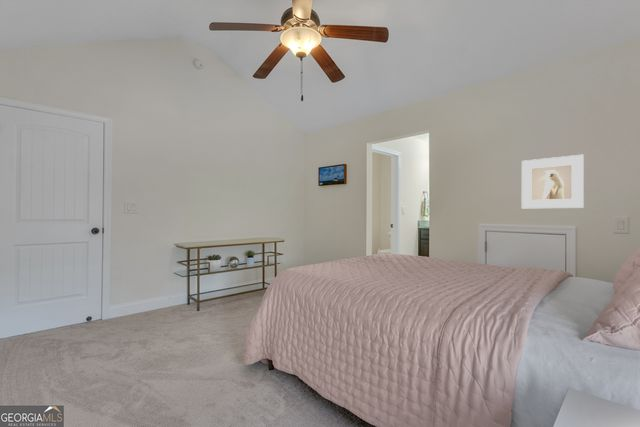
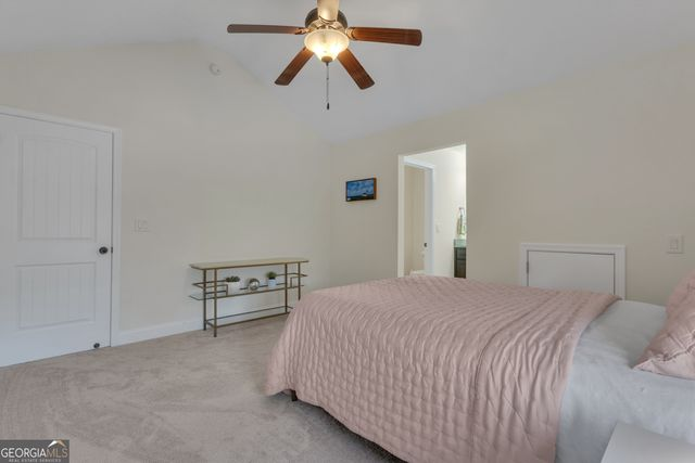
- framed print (550, 183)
